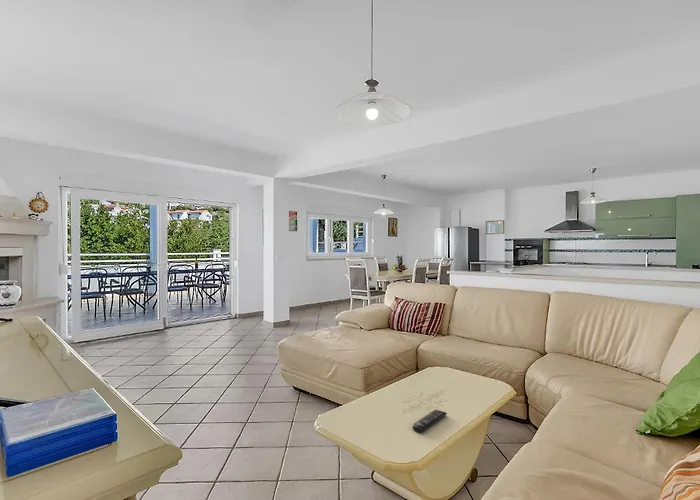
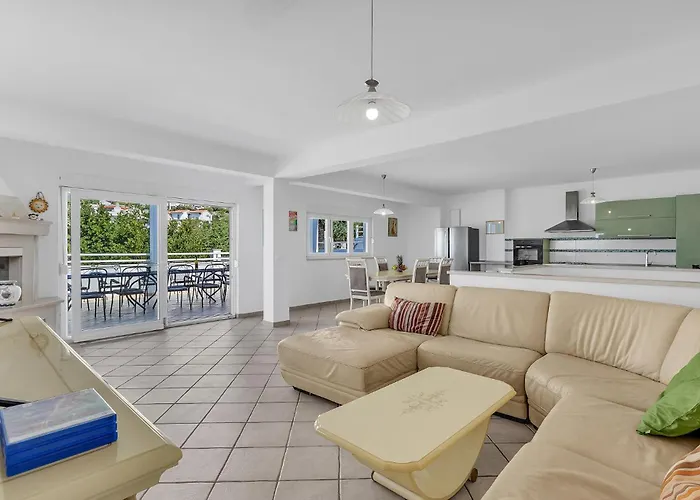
- remote control (430, 420)
